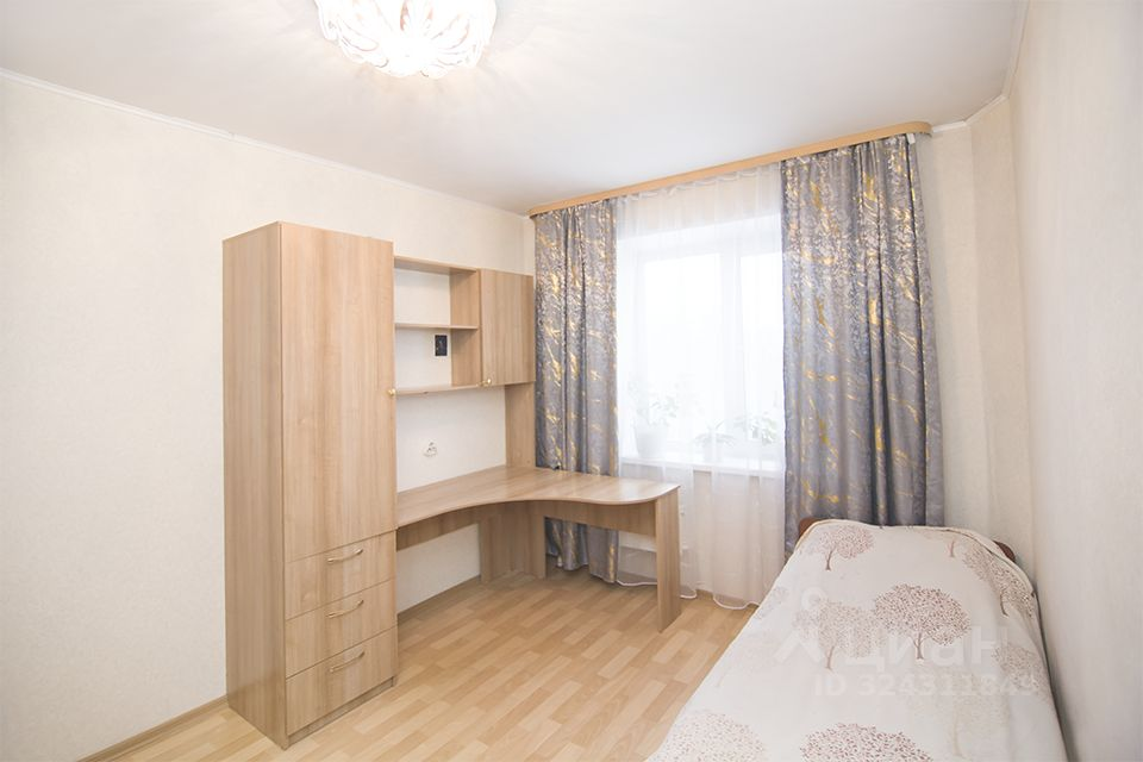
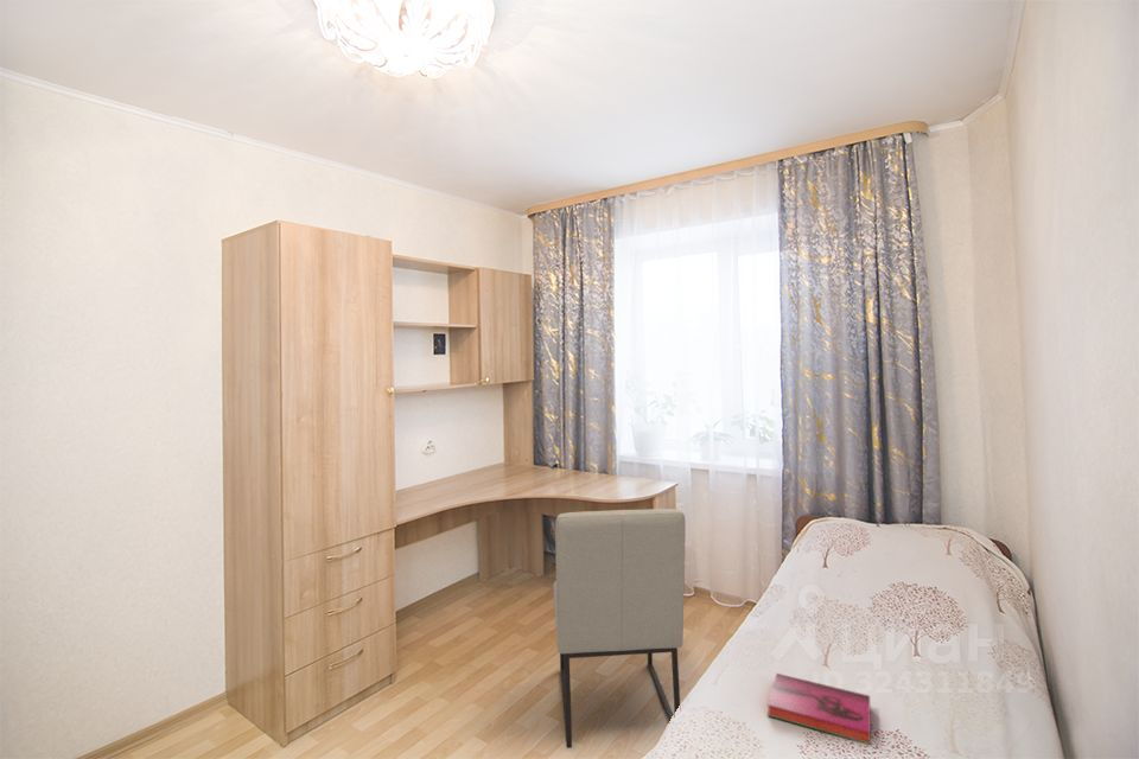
+ hardback book (819, 704)
+ chair (612, 600)
